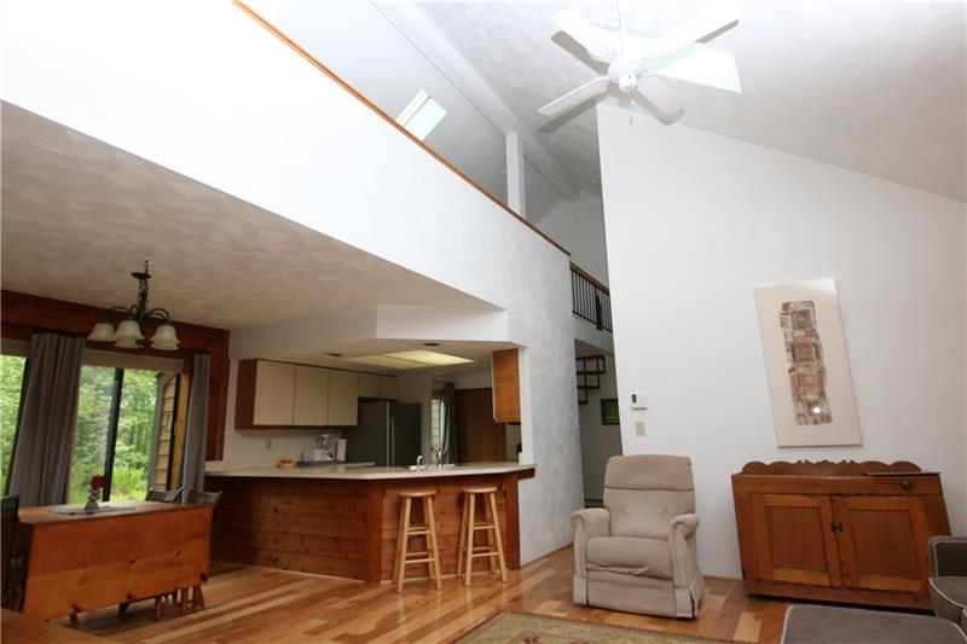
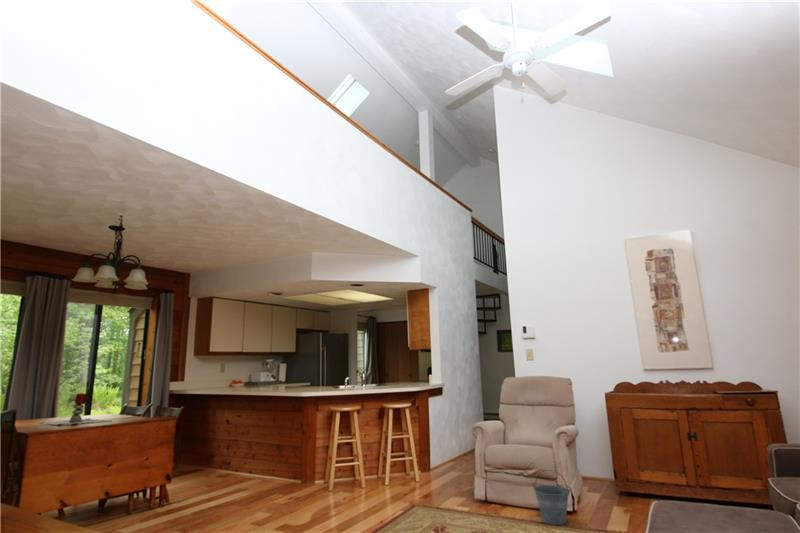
+ bucket (551, 495)
